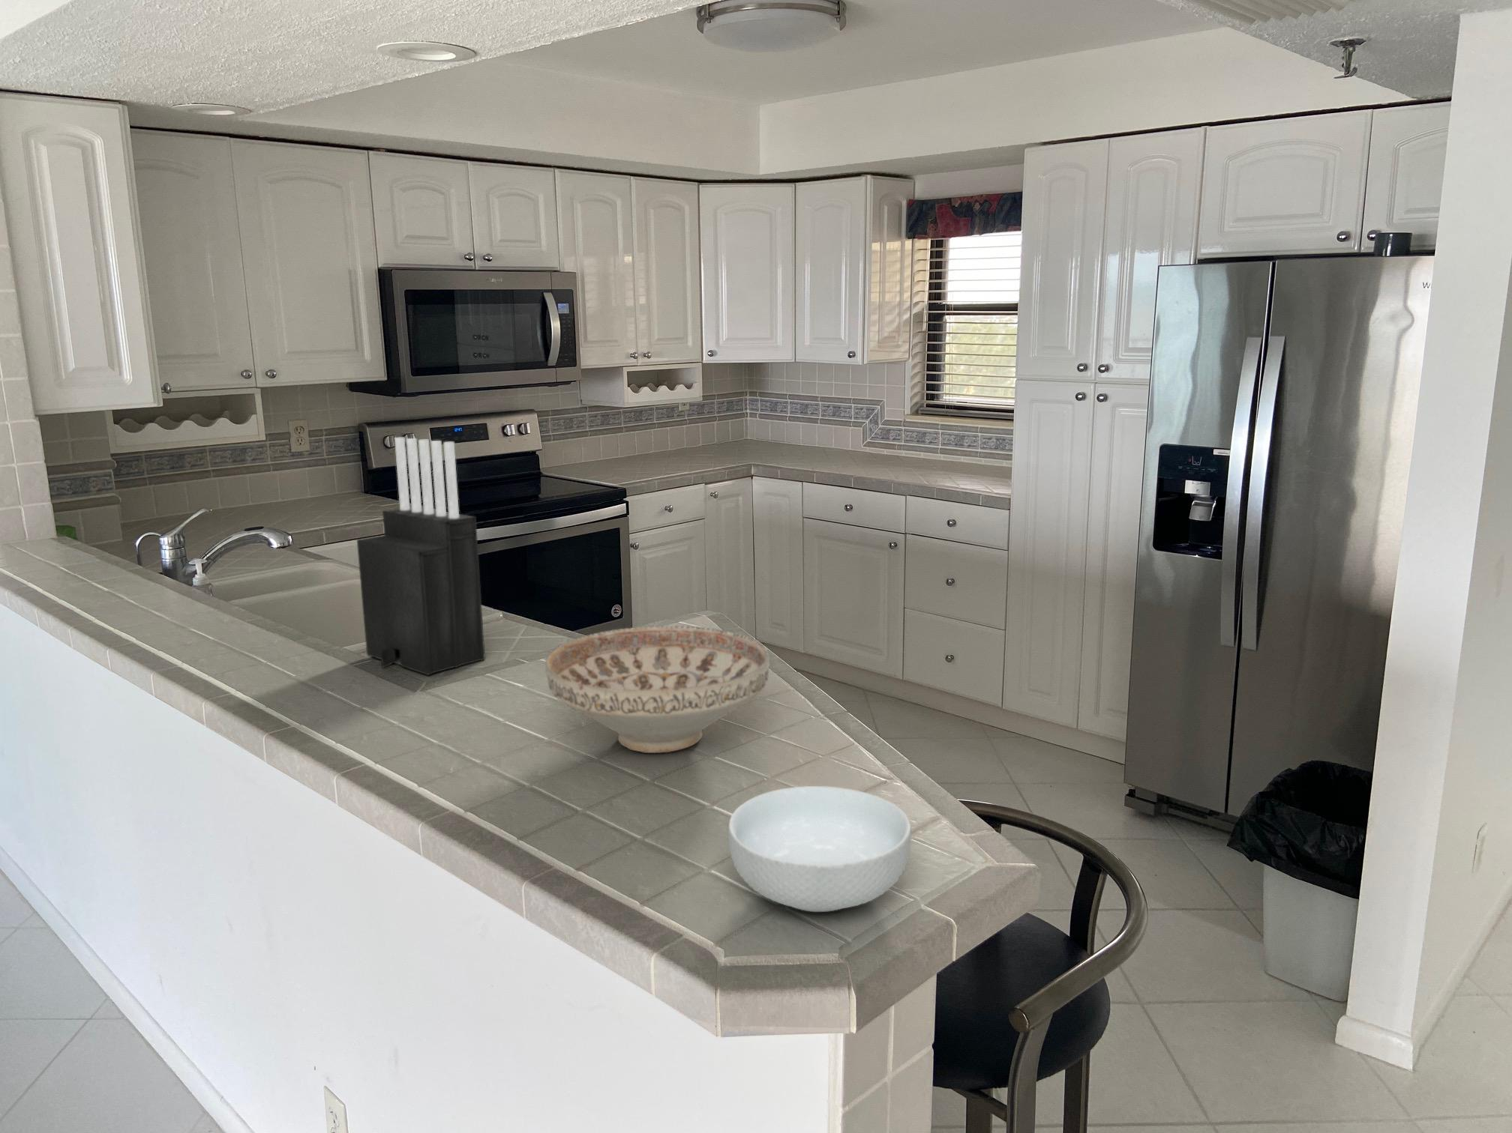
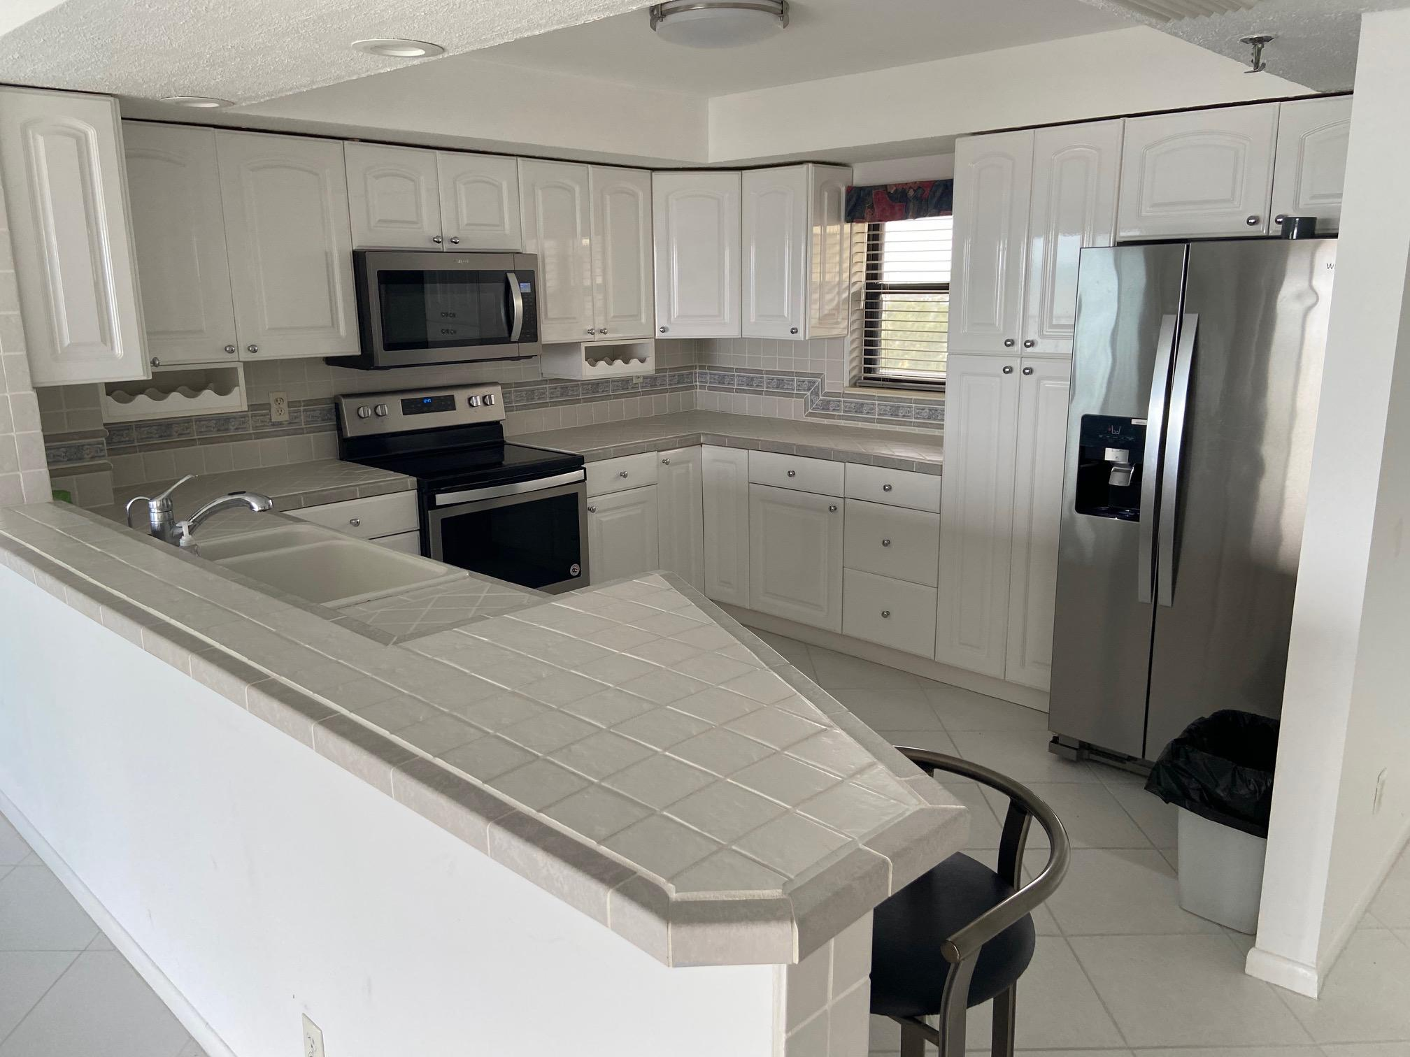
- decorative bowl (660, 696)
- cereal bowl (819, 856)
- knife block (411, 552)
